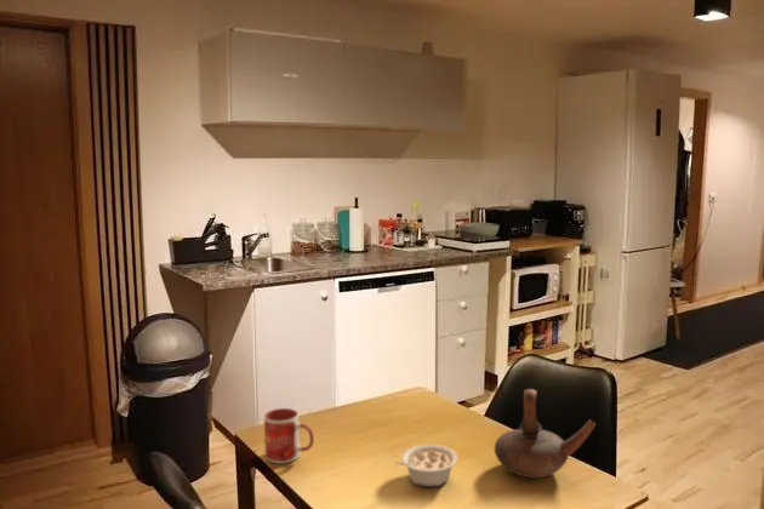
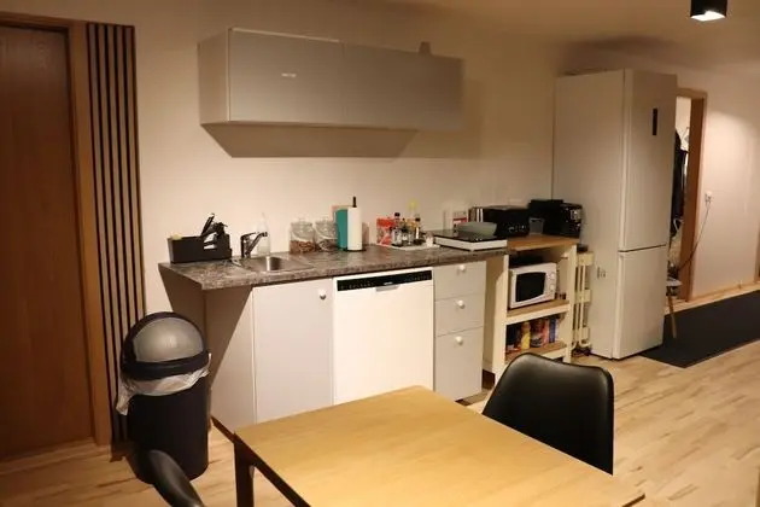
- mug (289, 436)
- legume (428, 465)
- teapot (543, 431)
